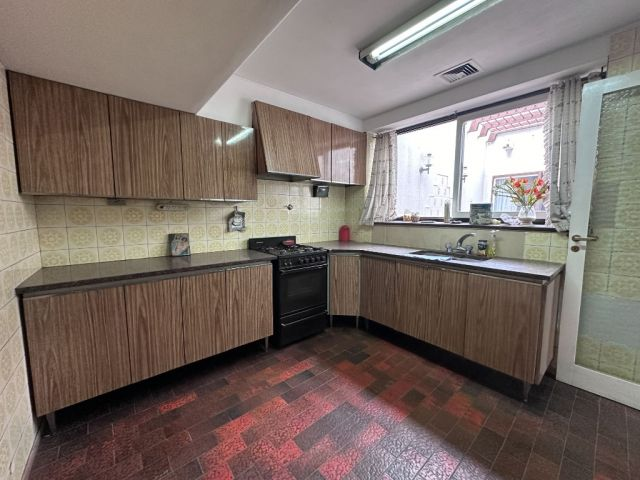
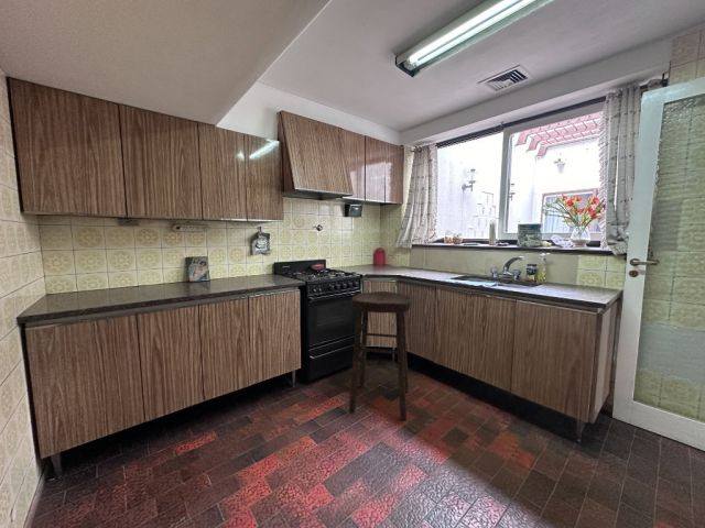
+ stool (380, 350)
